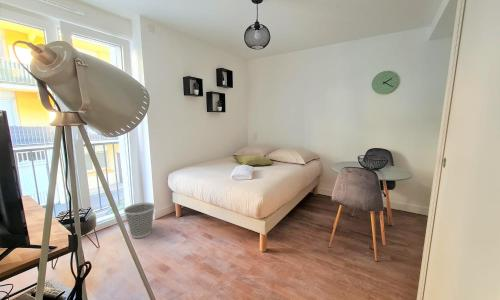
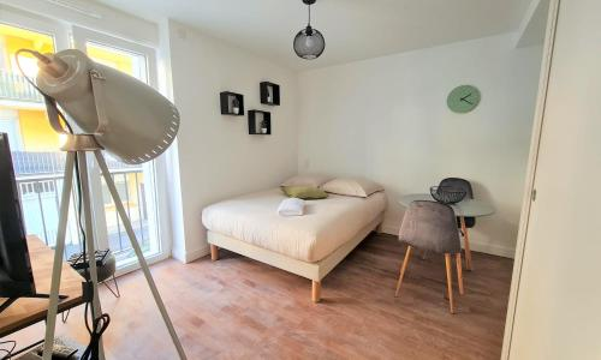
- wastebasket (140, 220)
